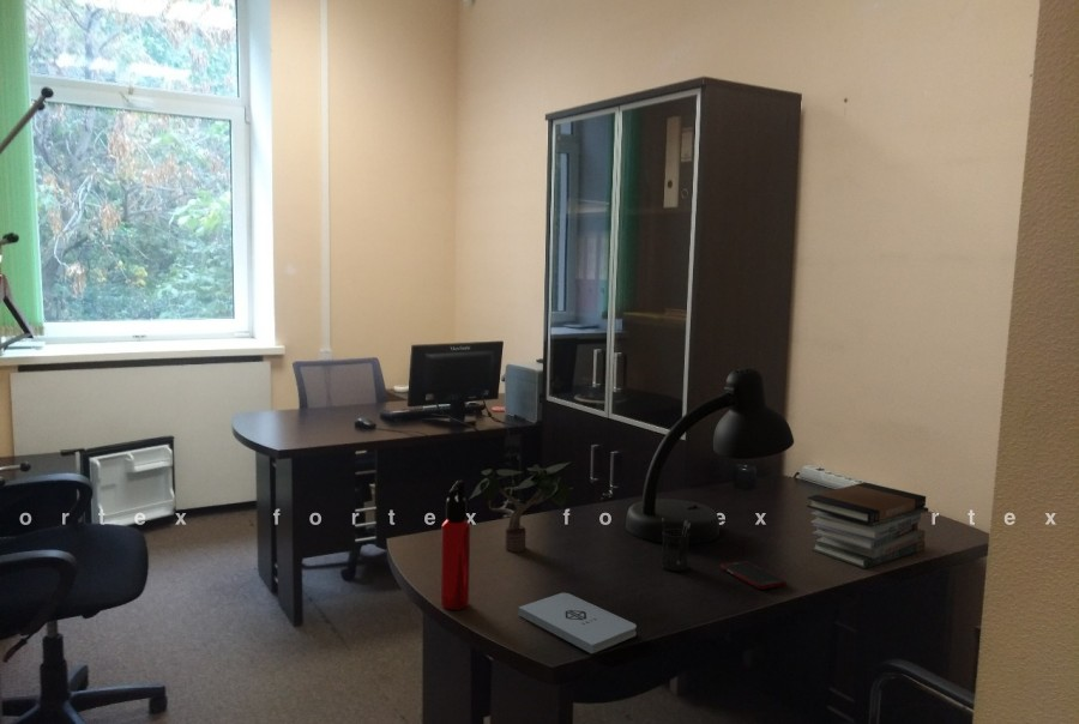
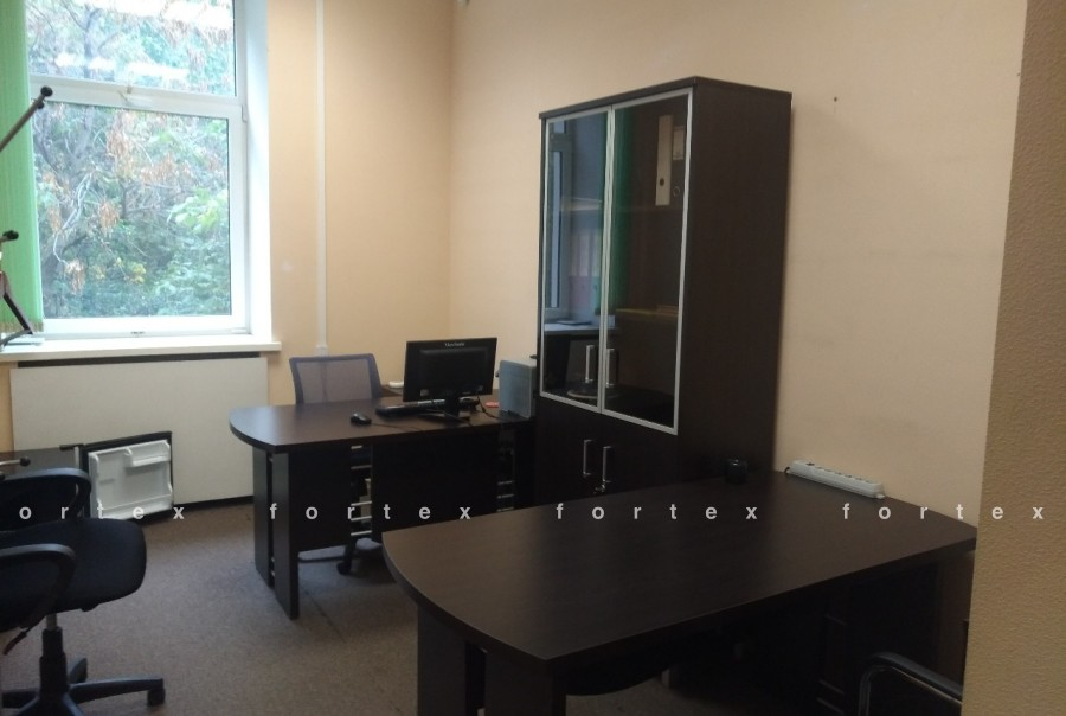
- pencil holder (675, 542)
- desk lamp (713, 447)
- potted plant (526, 507)
- cell phone (752, 574)
- notepad (577, 620)
- water bottle (456, 543)
- book stack (867, 523)
